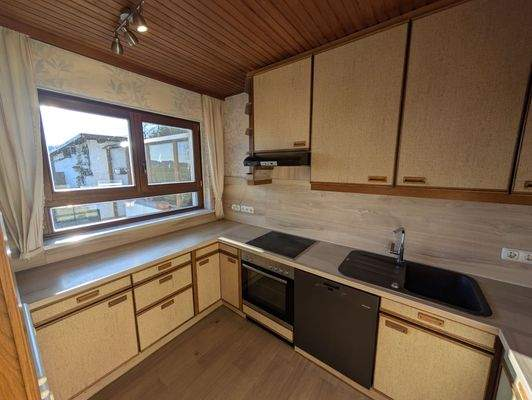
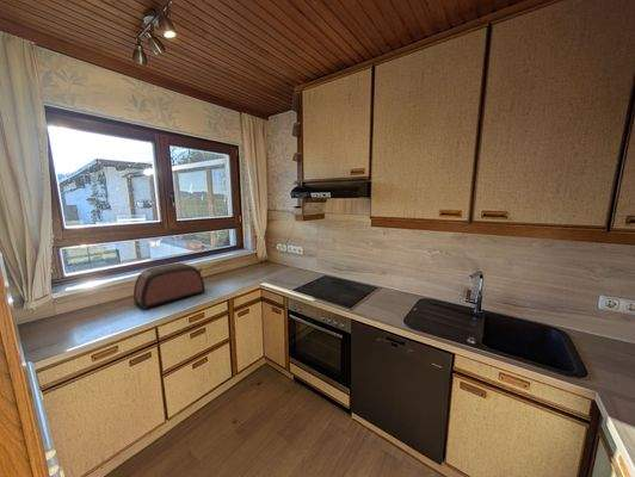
+ toaster (172, 281)
